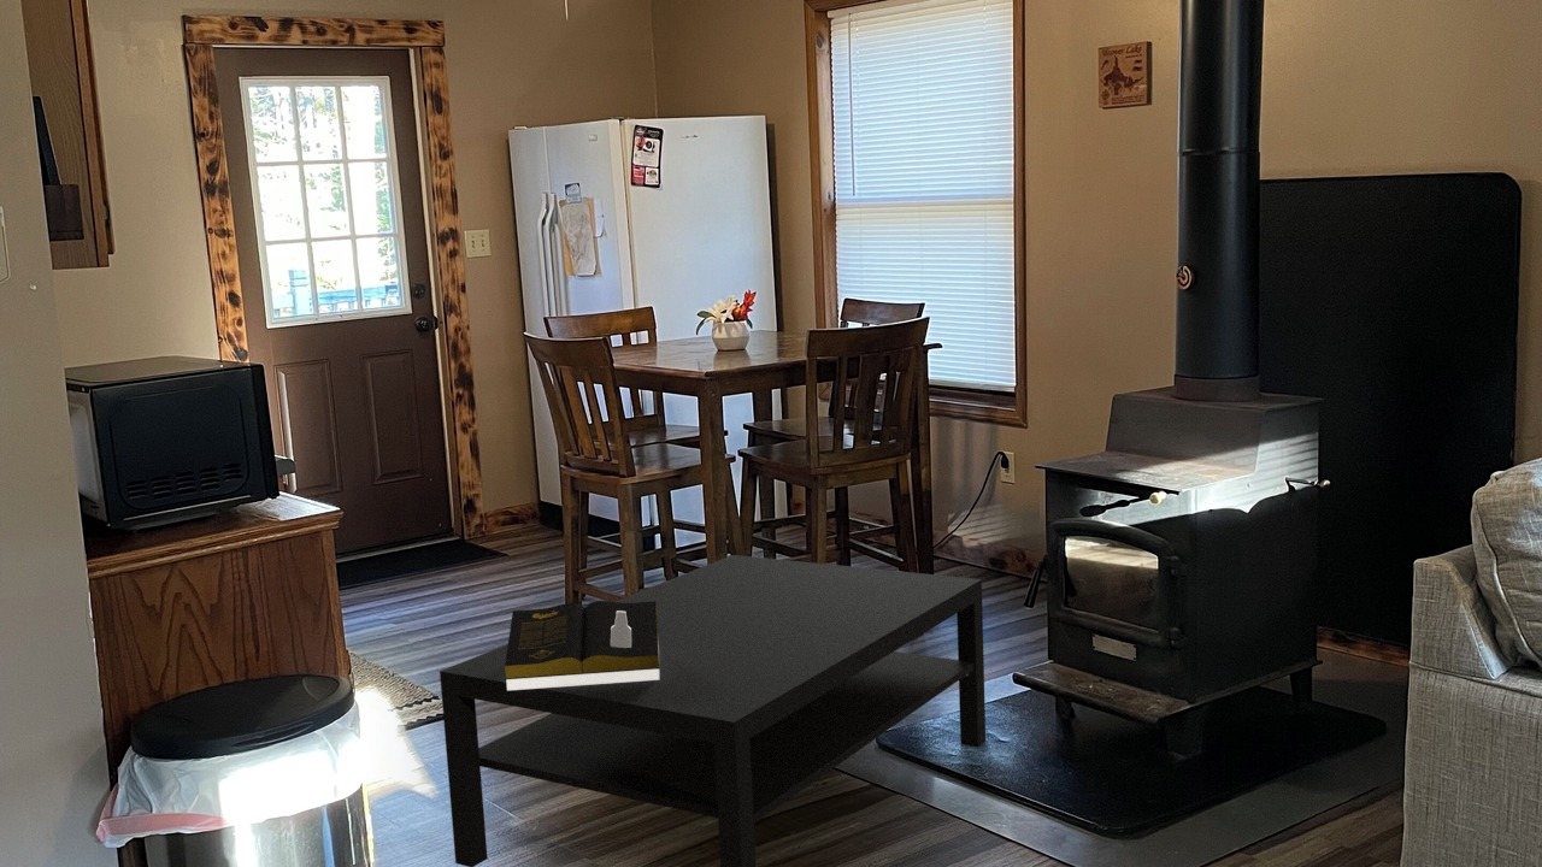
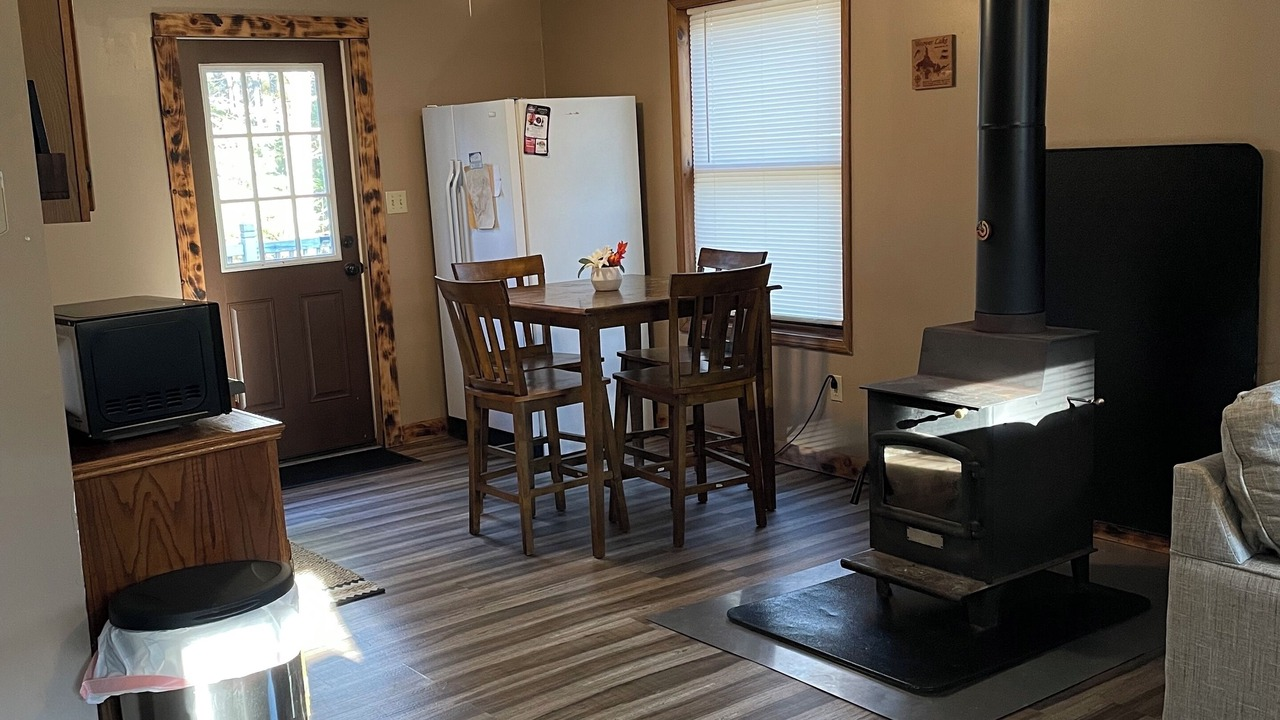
- coffee table (737, 710)
- book (583, 641)
